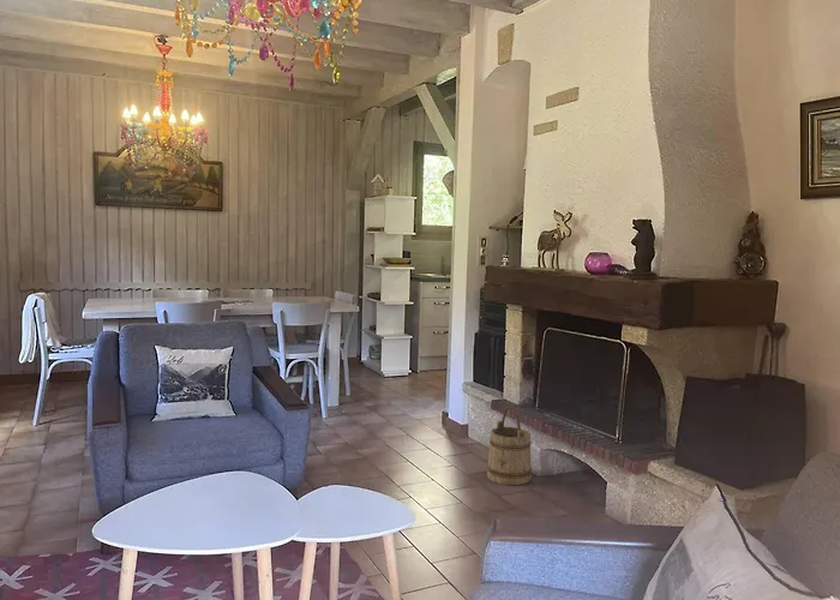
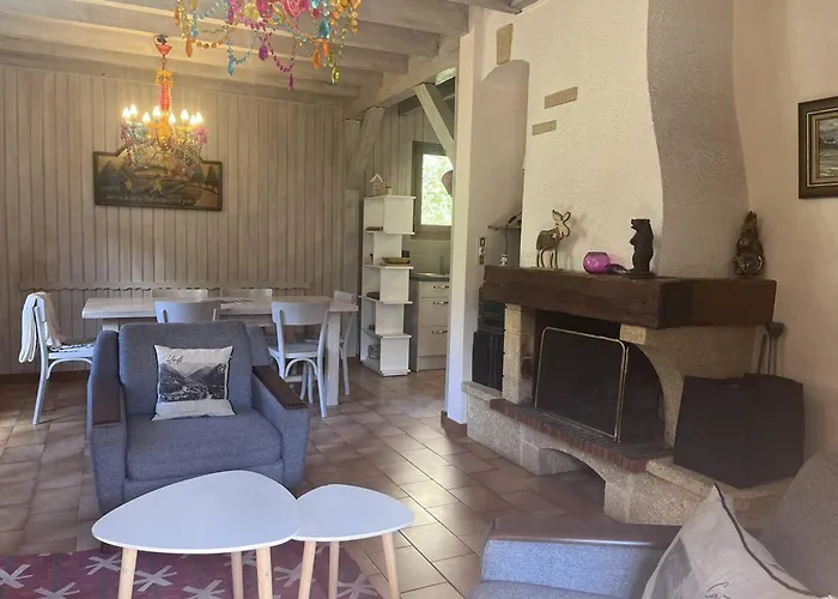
- bucket (510, 442)
